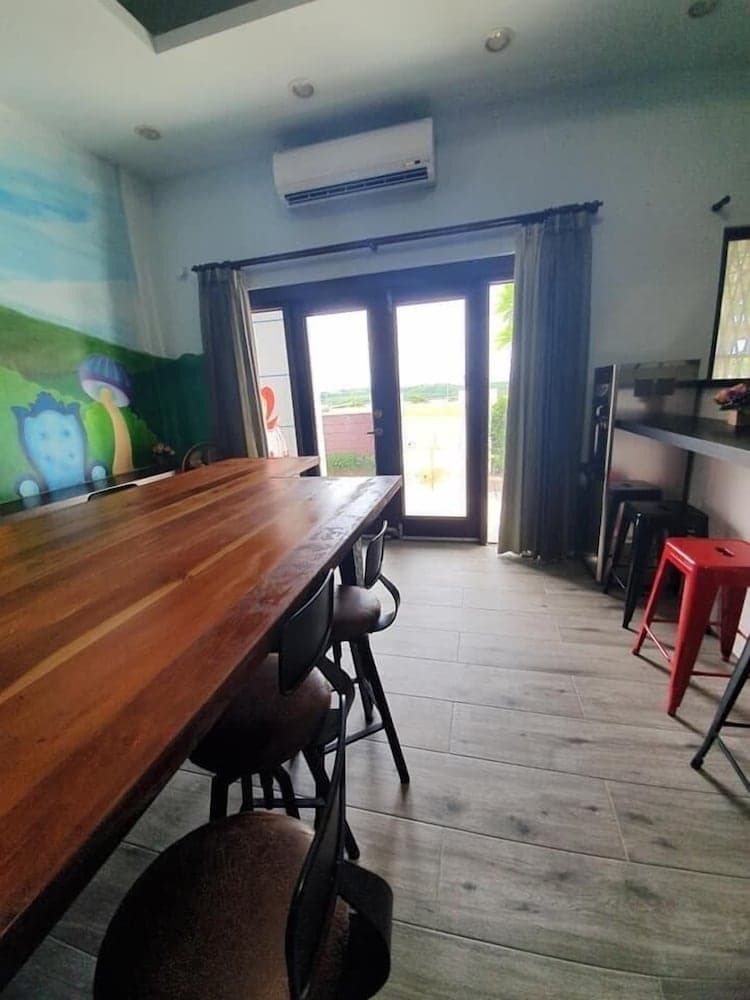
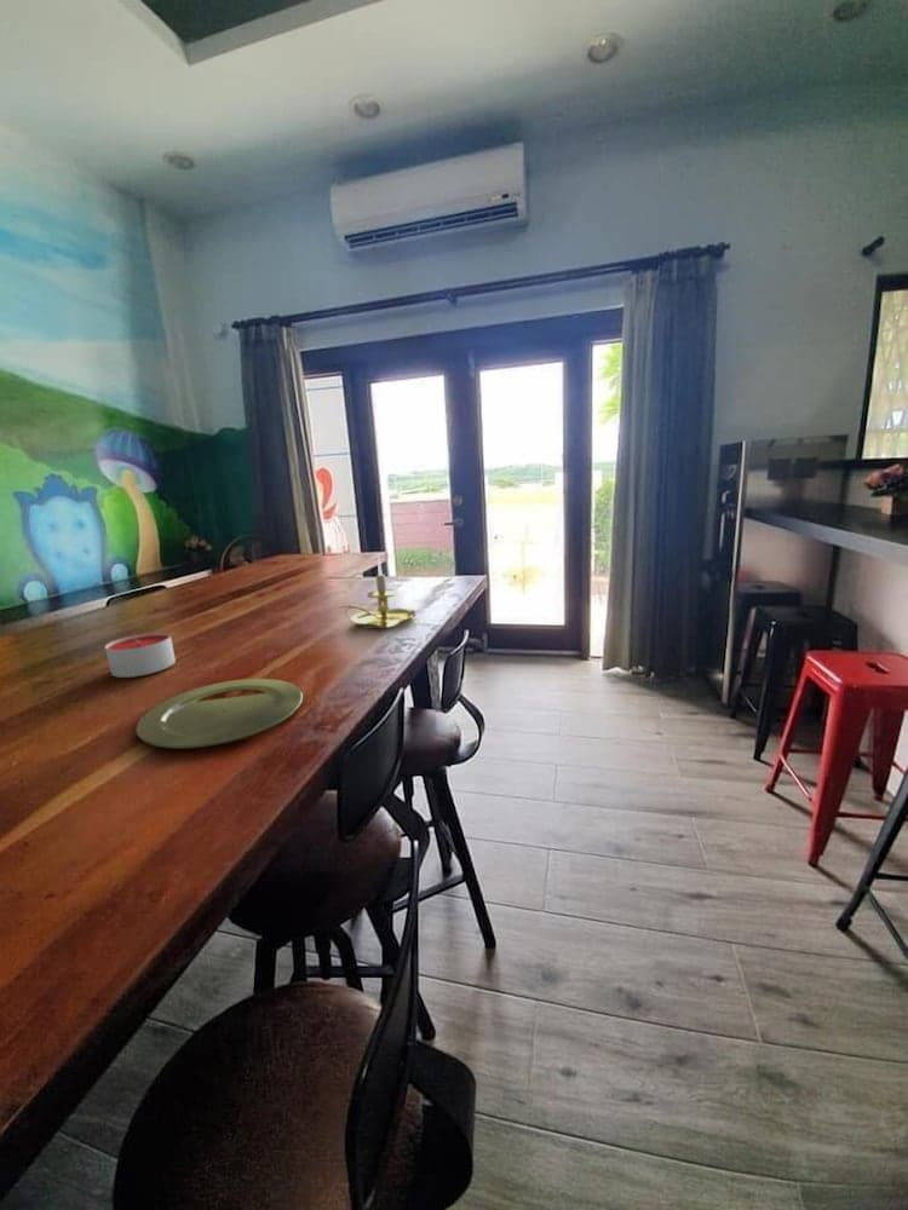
+ candle holder (377, 590)
+ candle (140, 652)
+ plate (224, 709)
